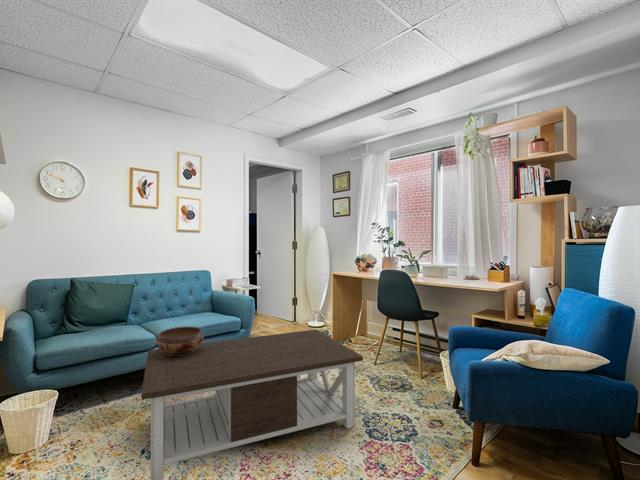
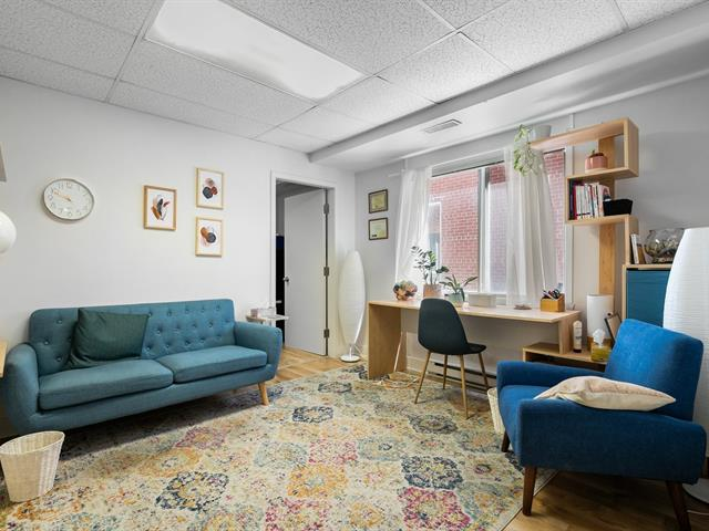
- coffee table (252, 388)
- decorative bowl (180, 341)
